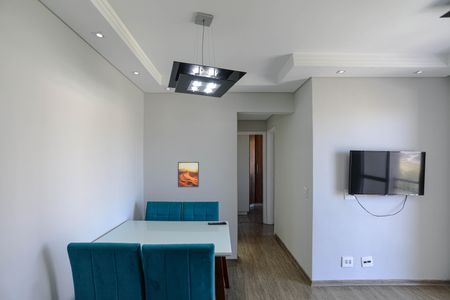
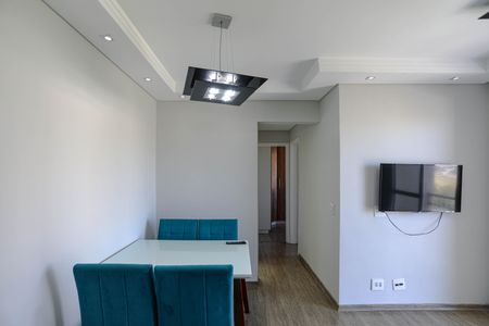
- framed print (188, 174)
